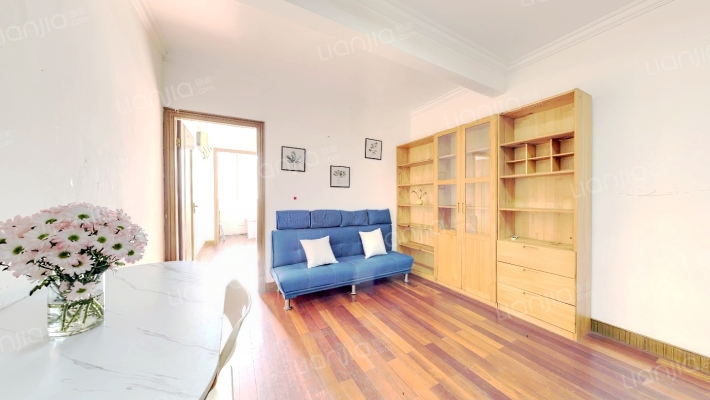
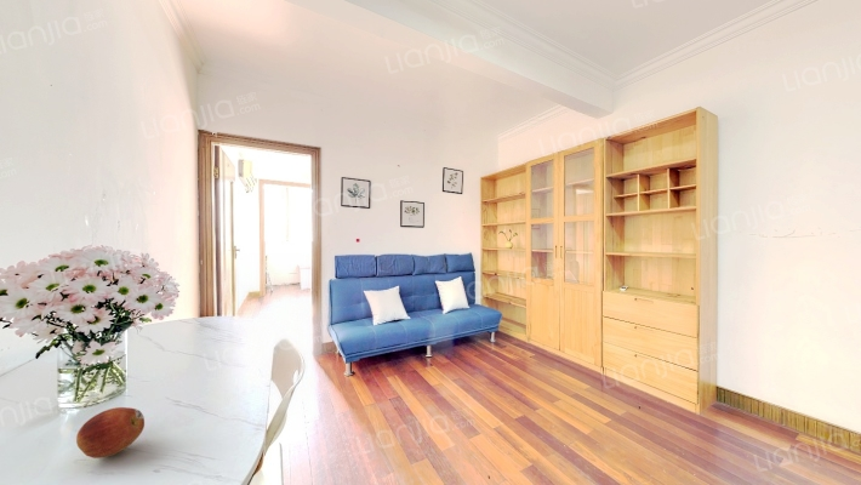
+ fruit (113, 432)
